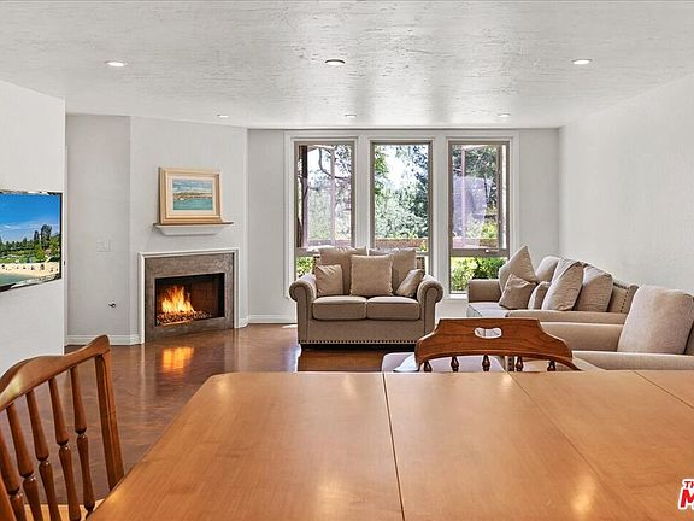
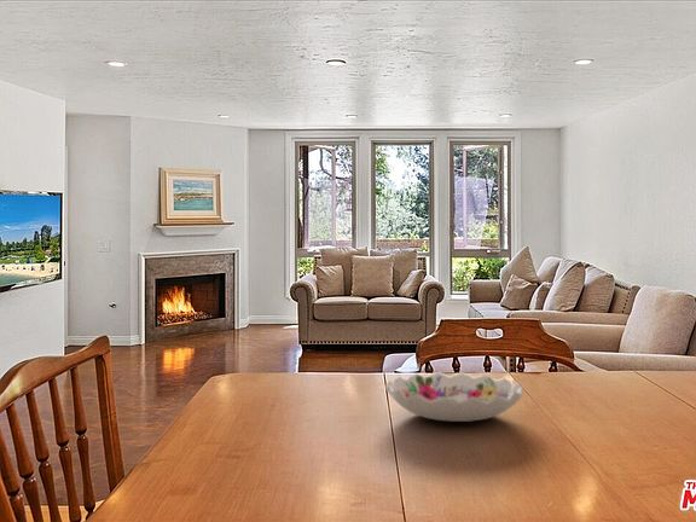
+ decorative bowl (453, 399)
